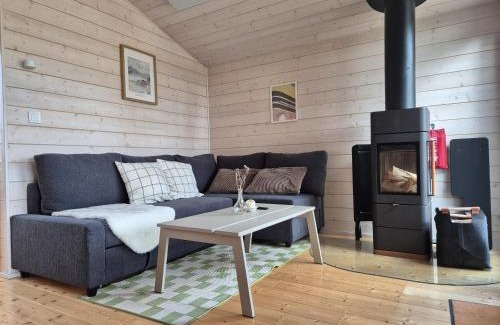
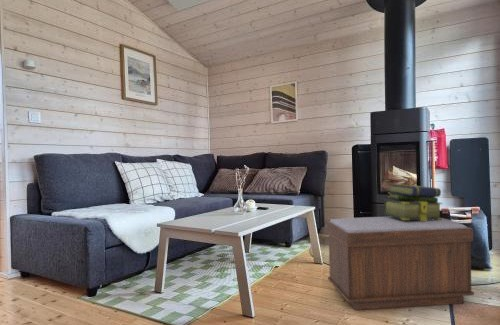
+ stack of books (412, 200)
+ bench (394, 257)
